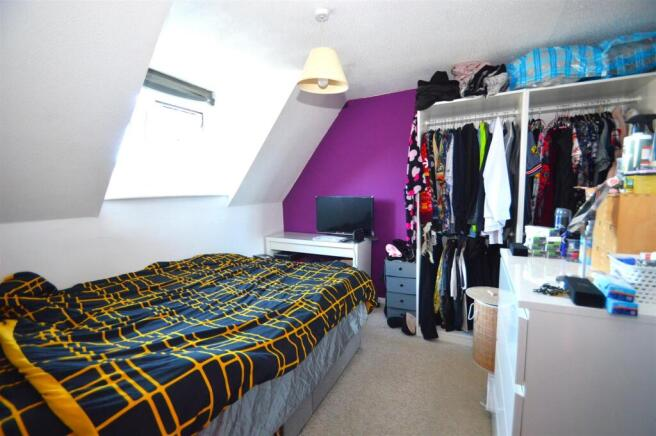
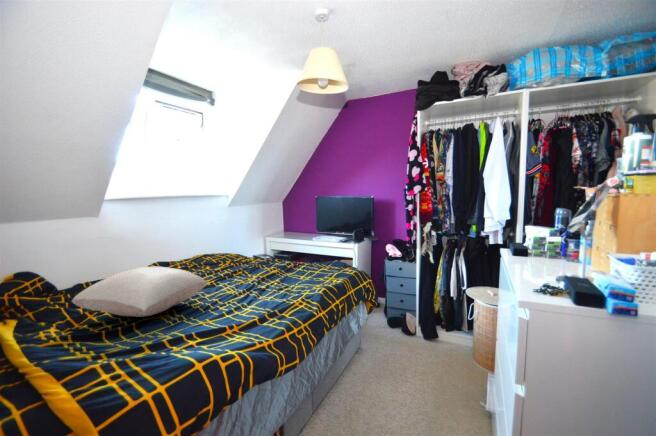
+ pillow (146, 289)
